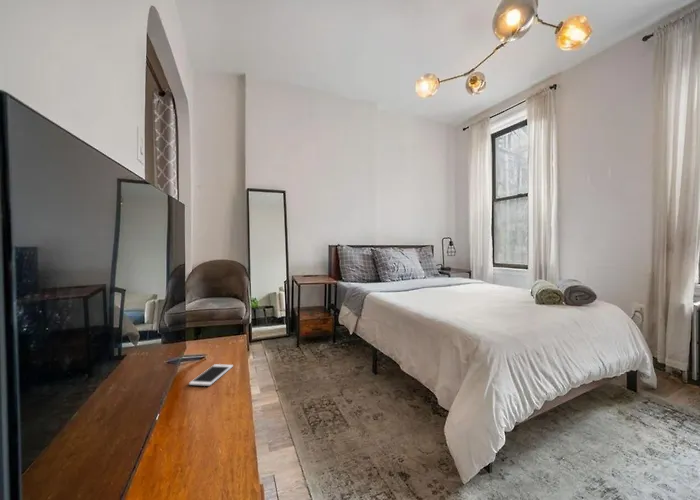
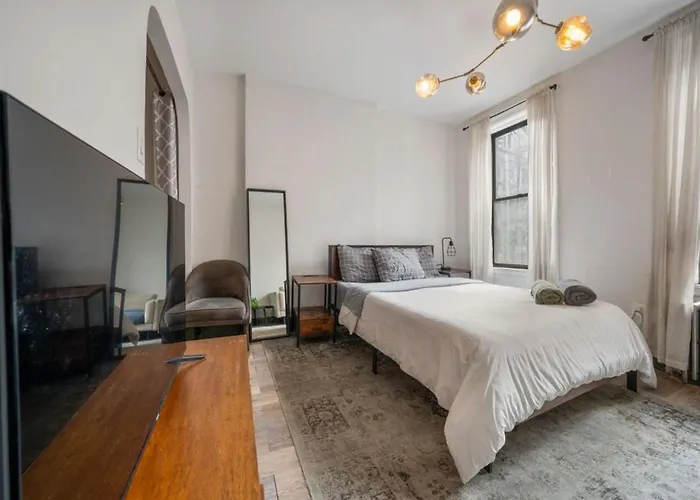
- cell phone (212, 374)
